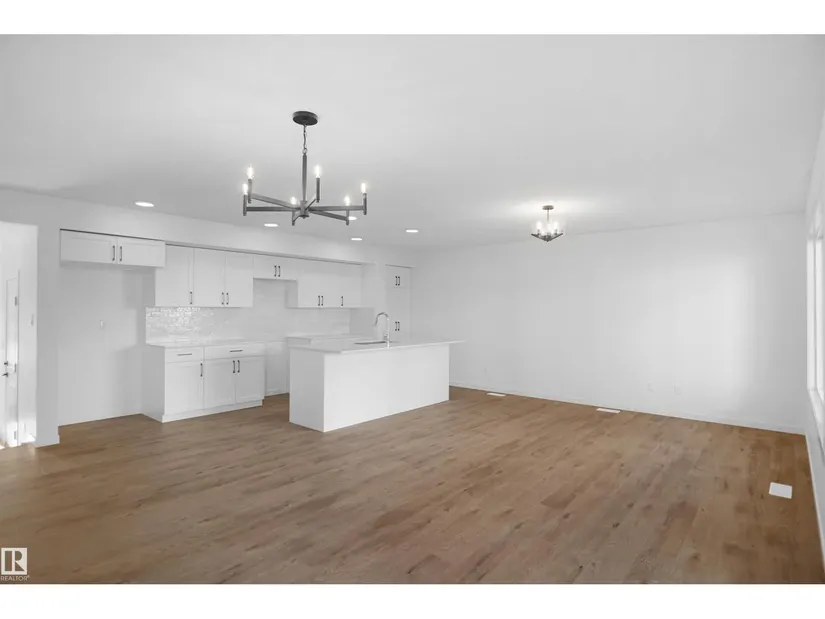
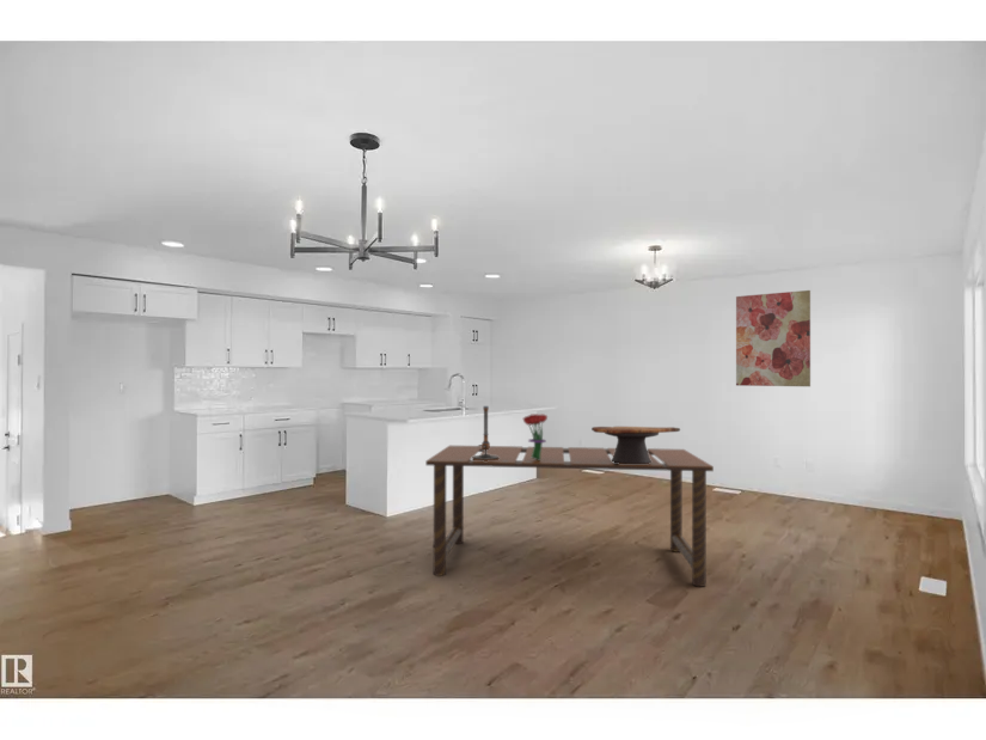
+ wall art (771, 340)
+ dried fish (635, 444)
+ bouquet (534, 436)
+ candlestick (485, 432)
+ dining table (564, 467)
